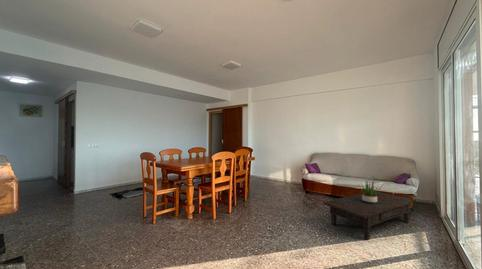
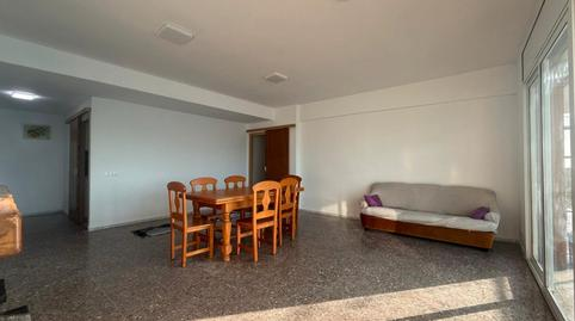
- potted plant (369, 190)
- coffee table (370, 212)
